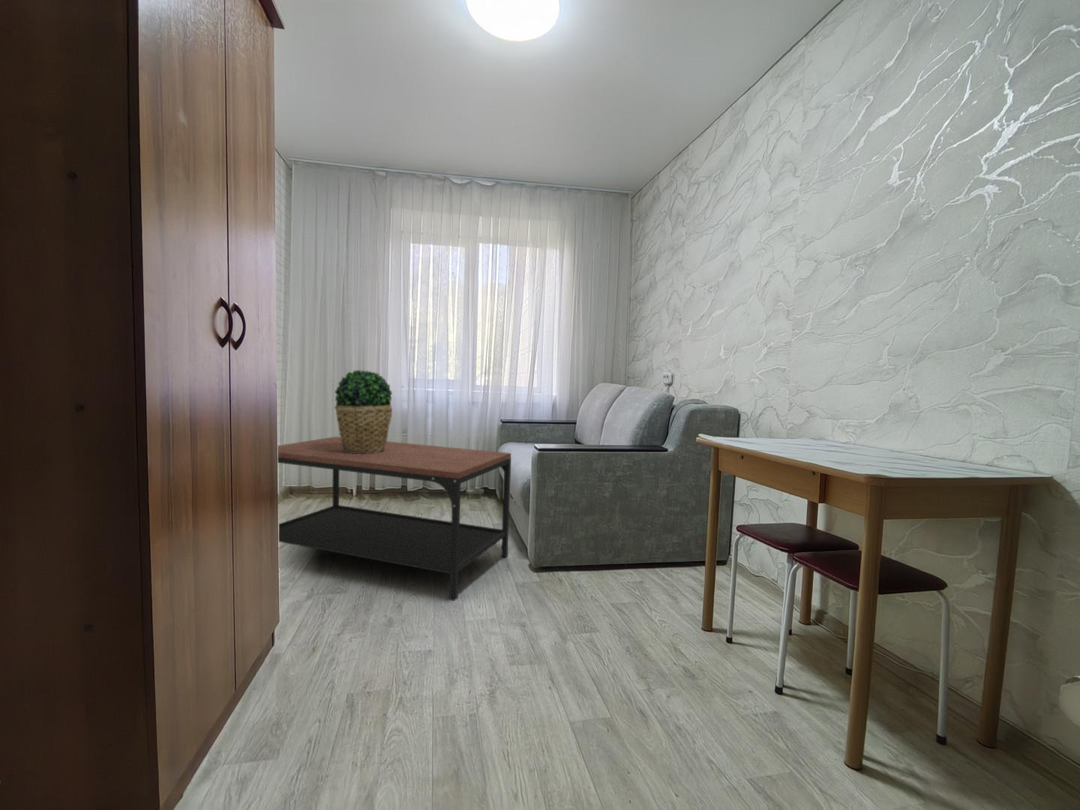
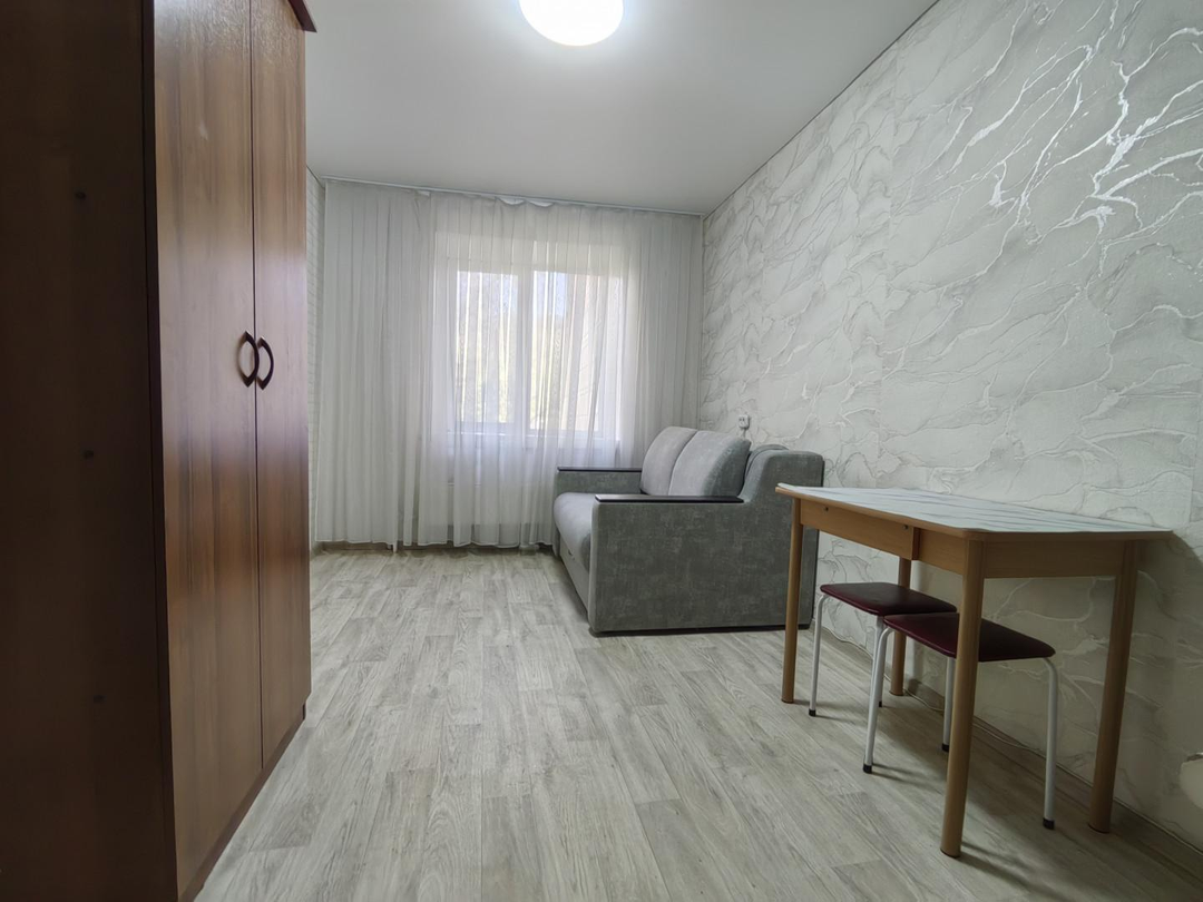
- potted plant (363, 410)
- coffee table (385, 512)
